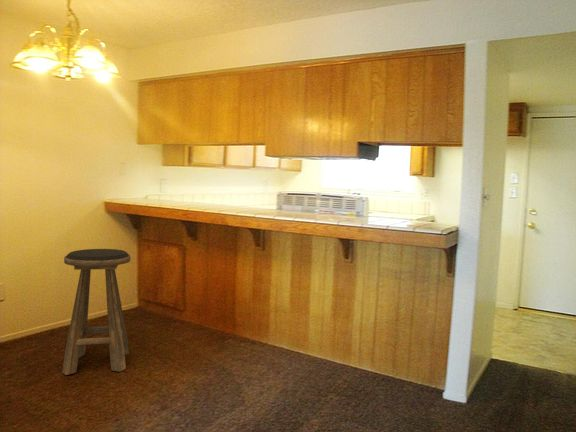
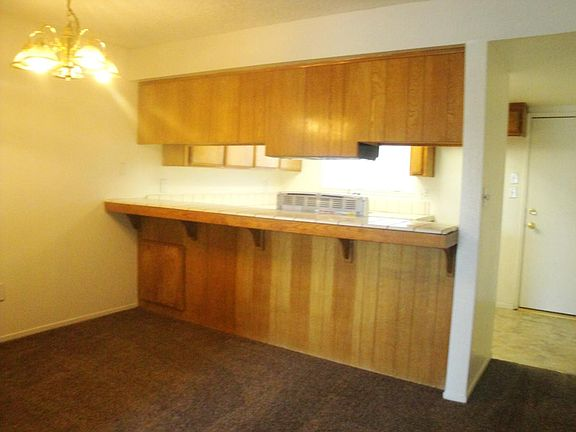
- stool (88, 305)
